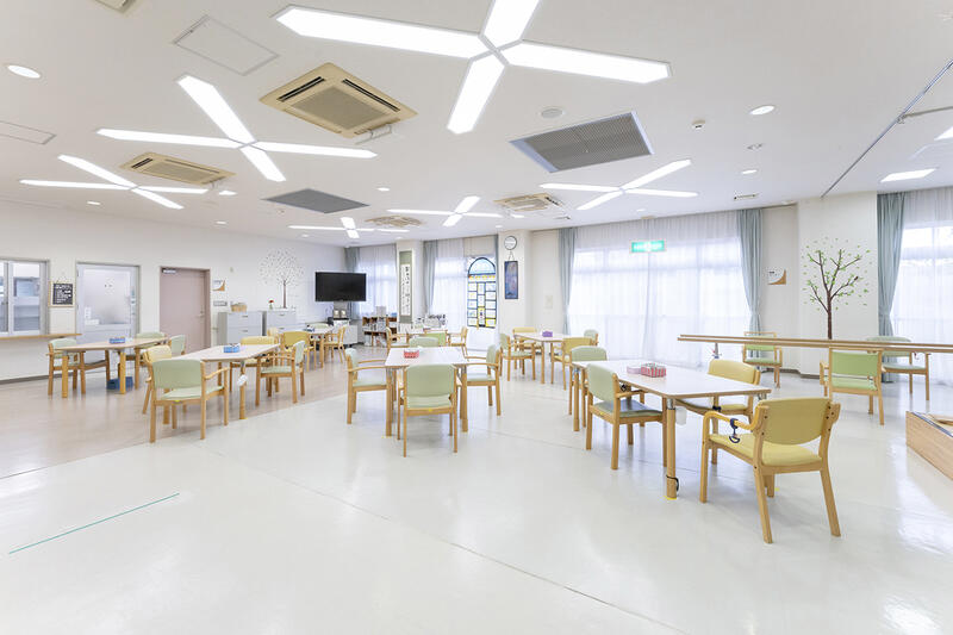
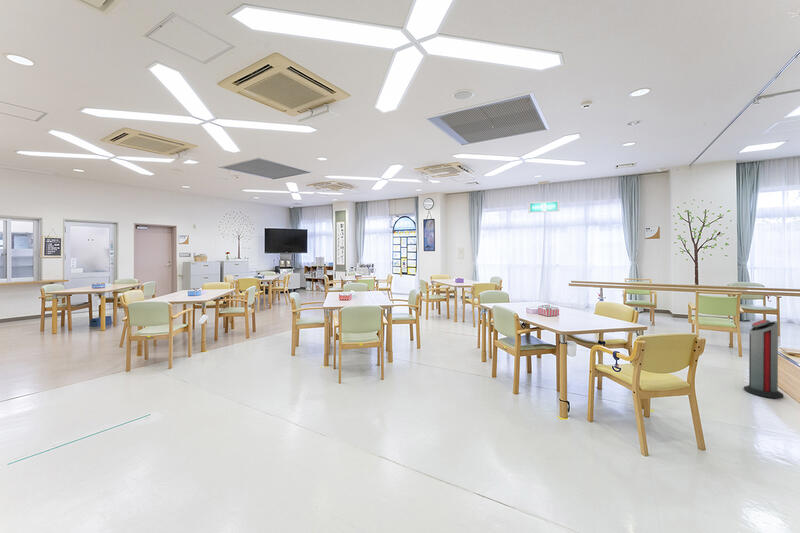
+ air purifier (763, 356)
